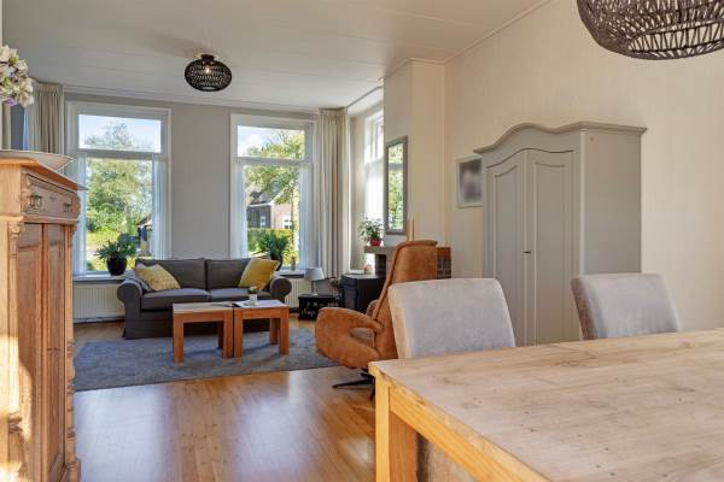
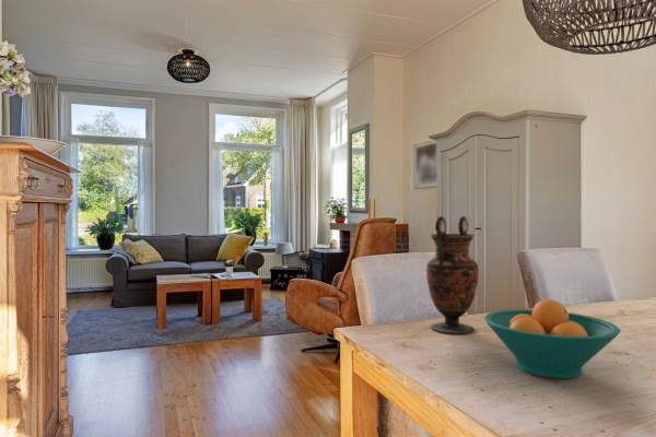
+ fruit bowl (548, 334)
+ vase (452, 272)
